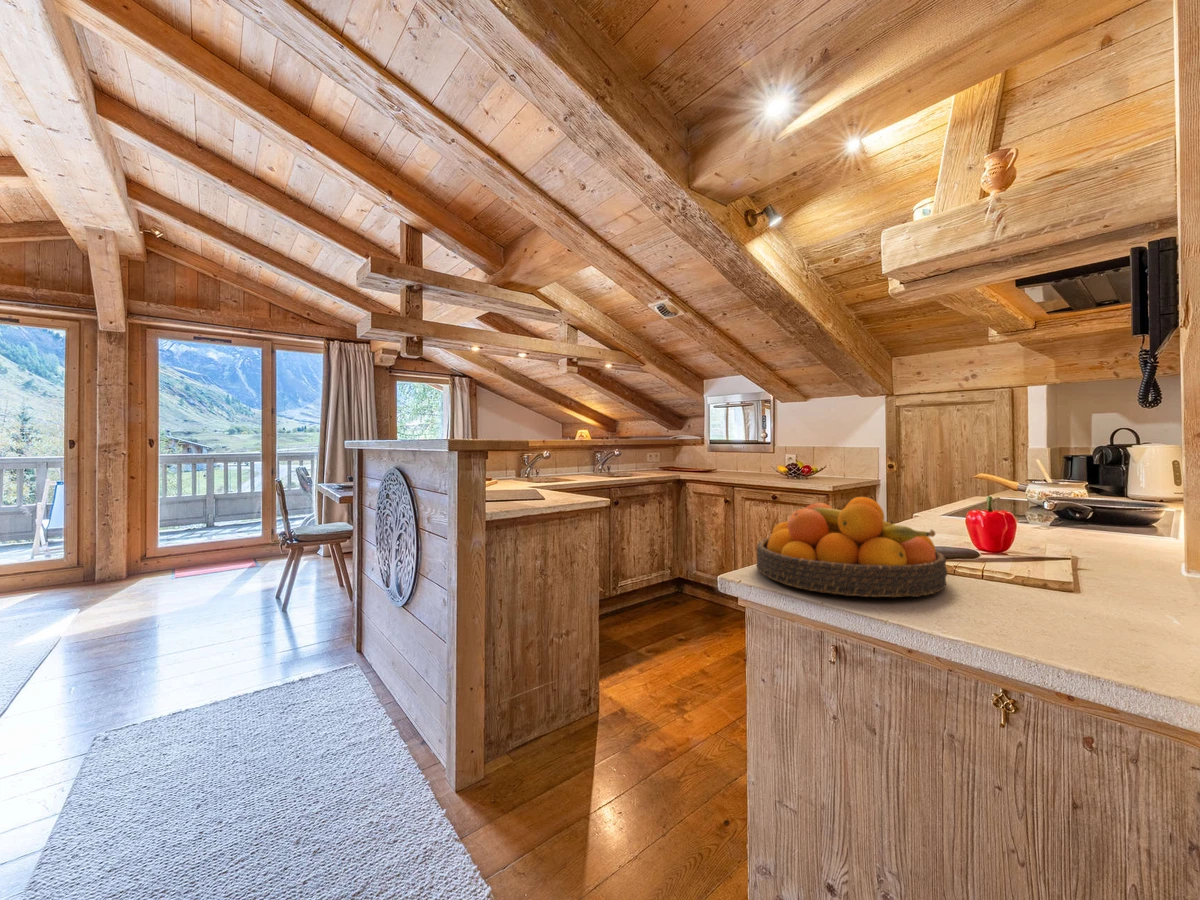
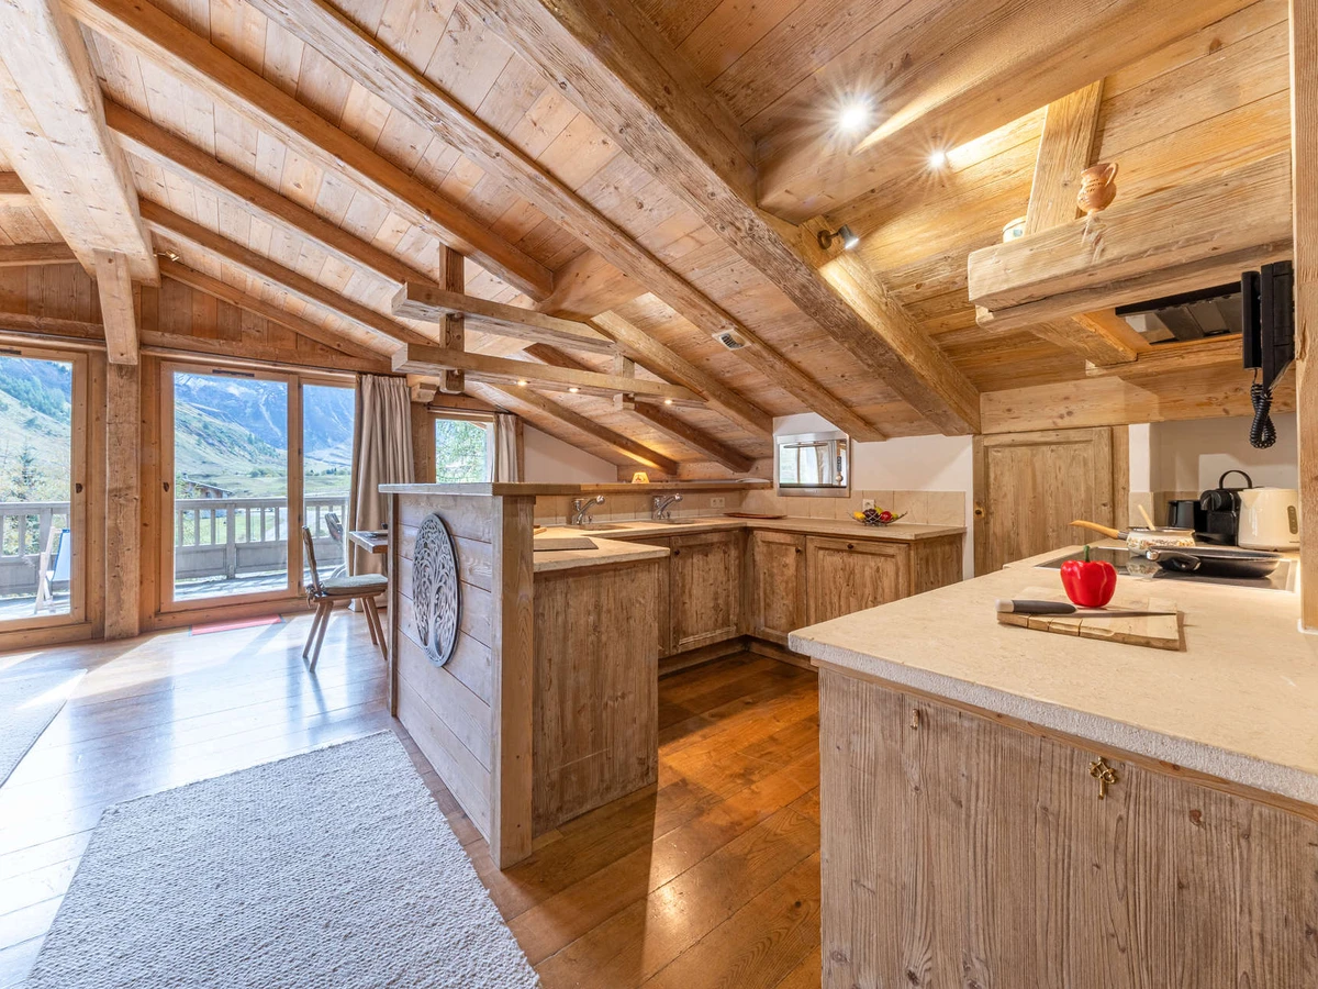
- fruit bowl (844, 537)
